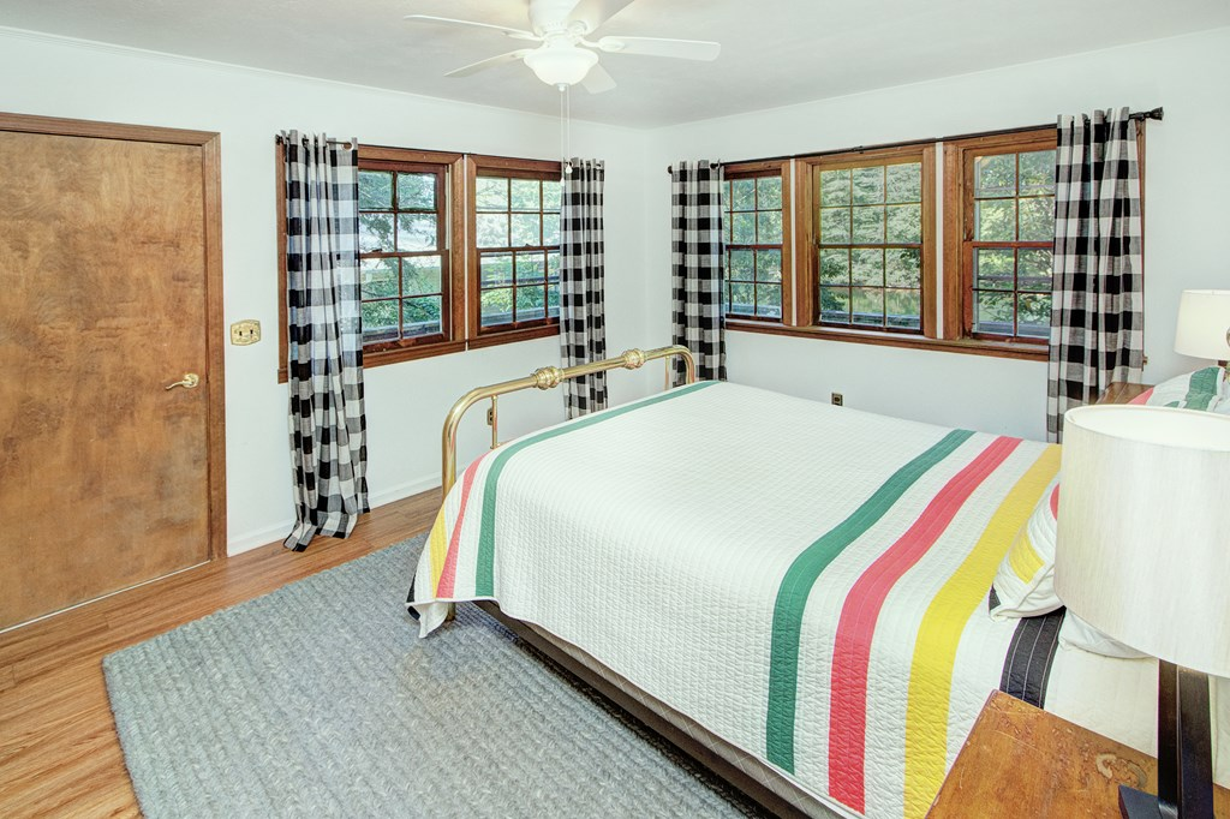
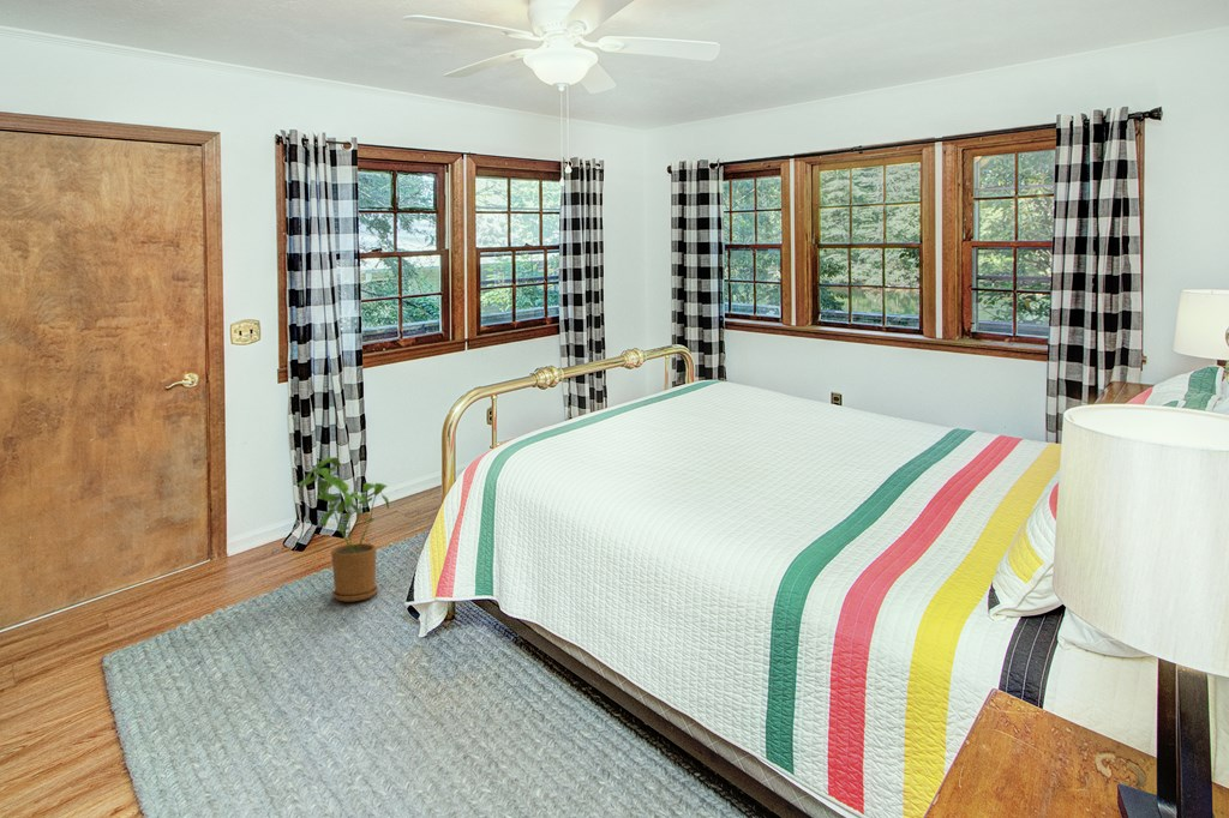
+ house plant (349, 525)
